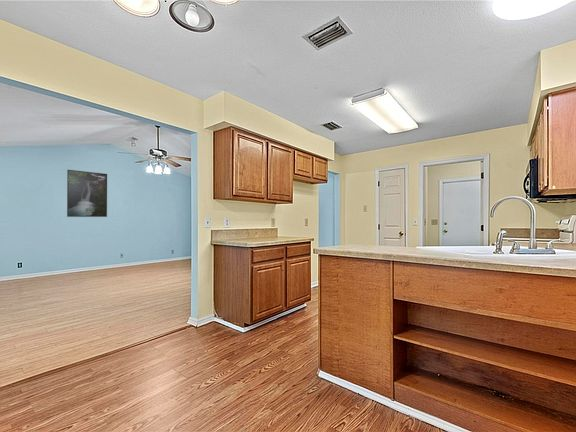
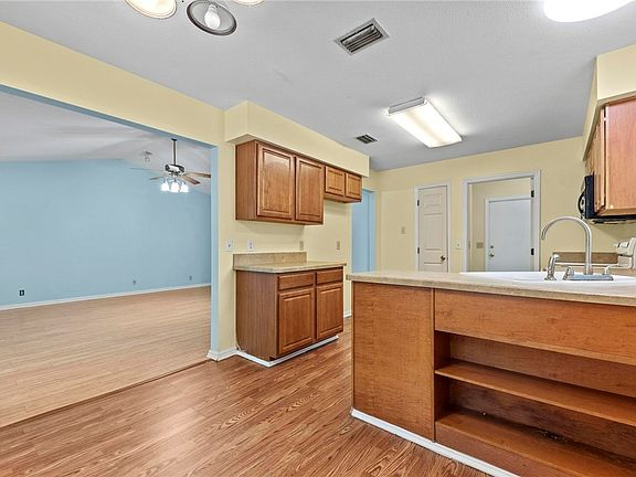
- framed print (88, 194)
